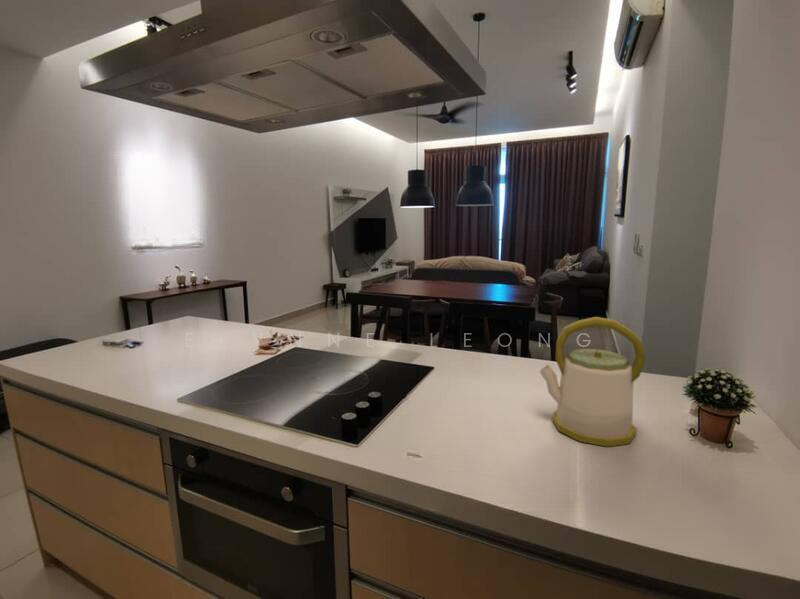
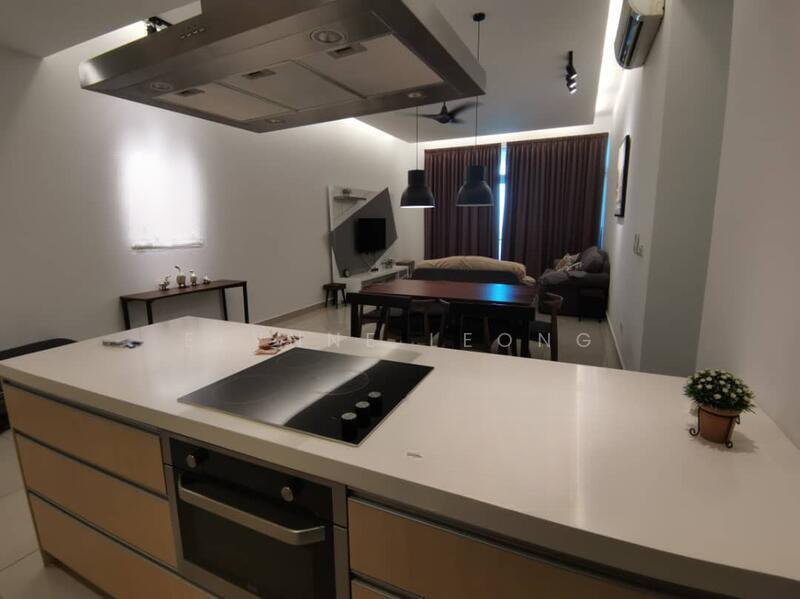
- kettle (588, 372)
